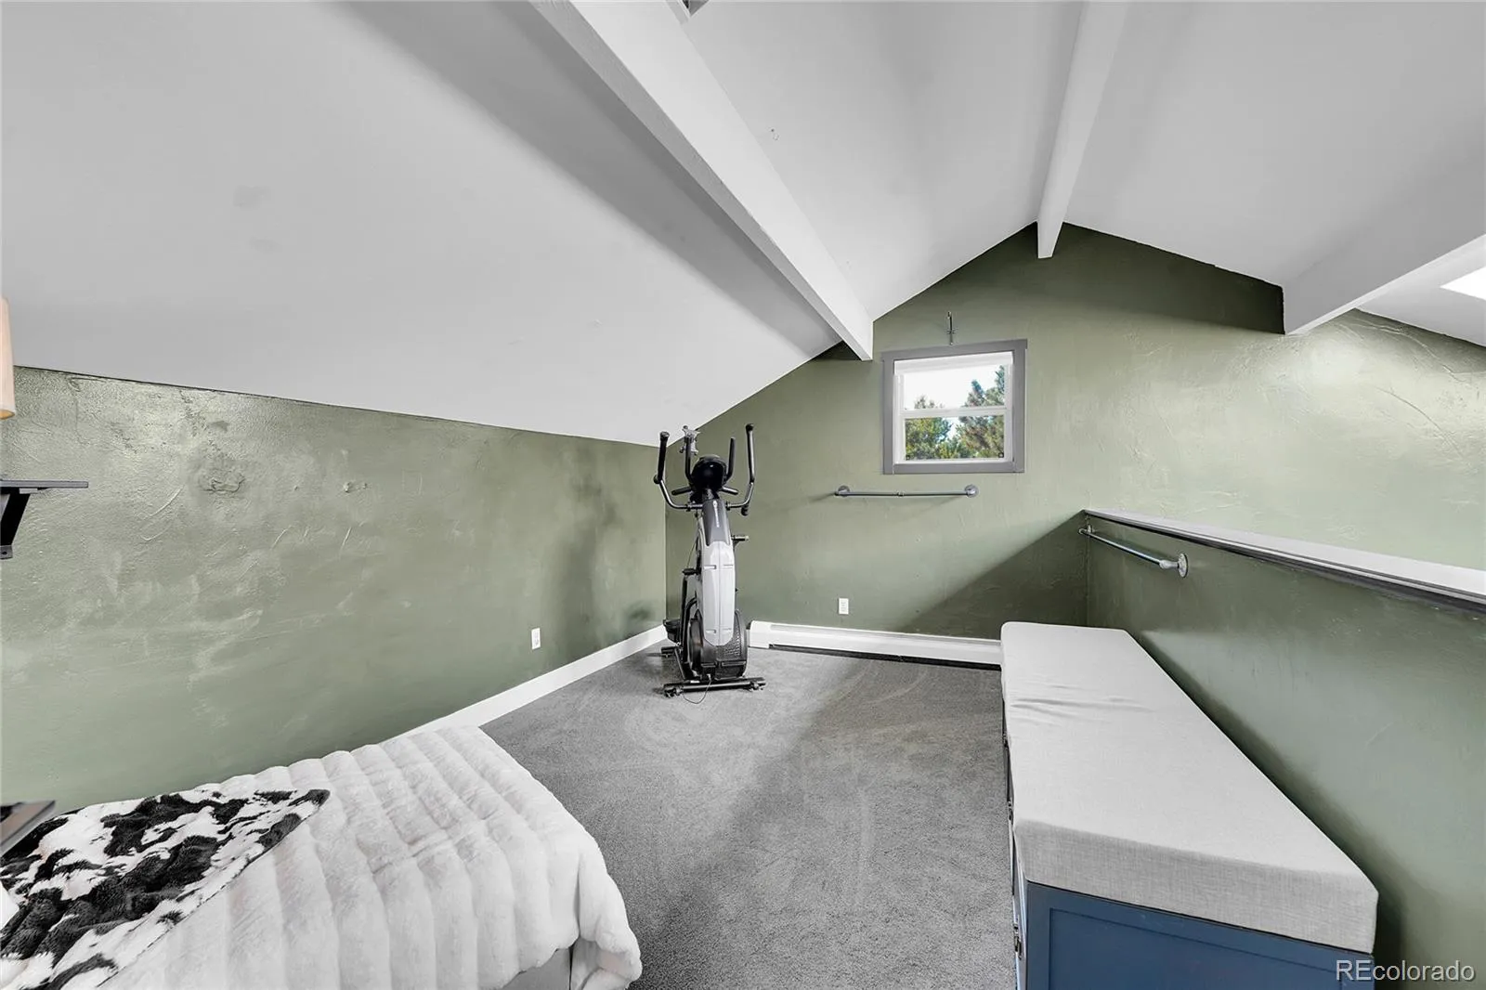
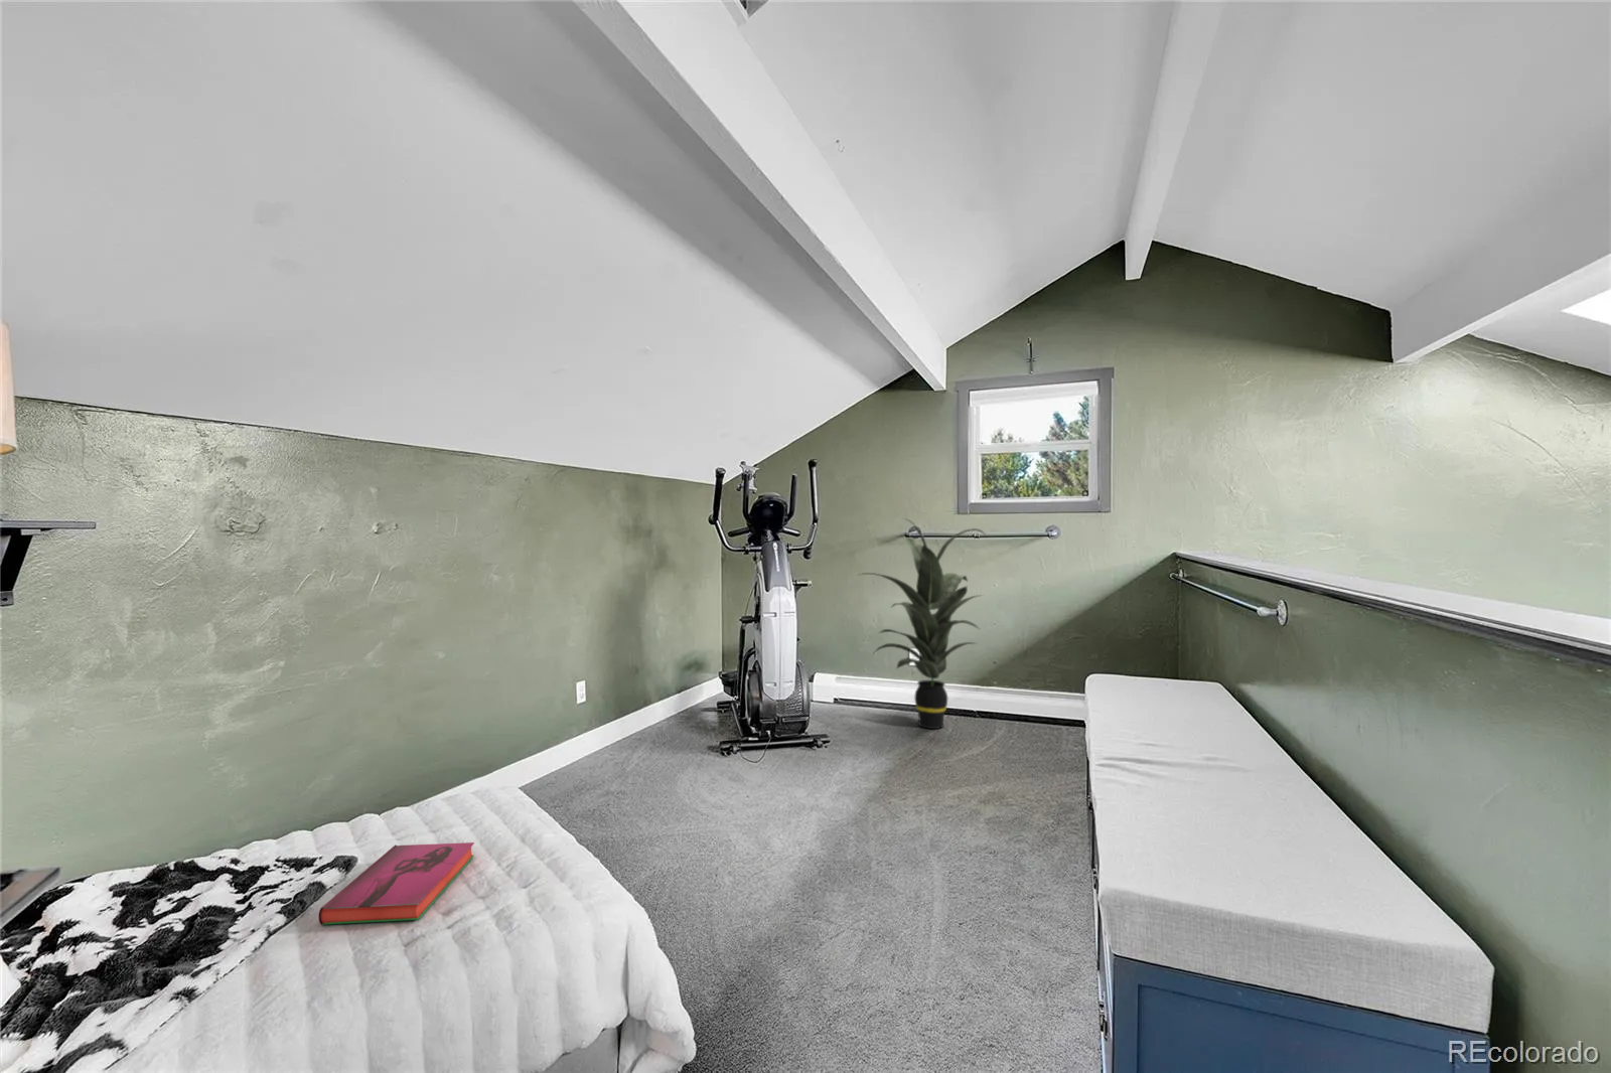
+ hardback book (404, 879)
+ indoor plant (925, 620)
